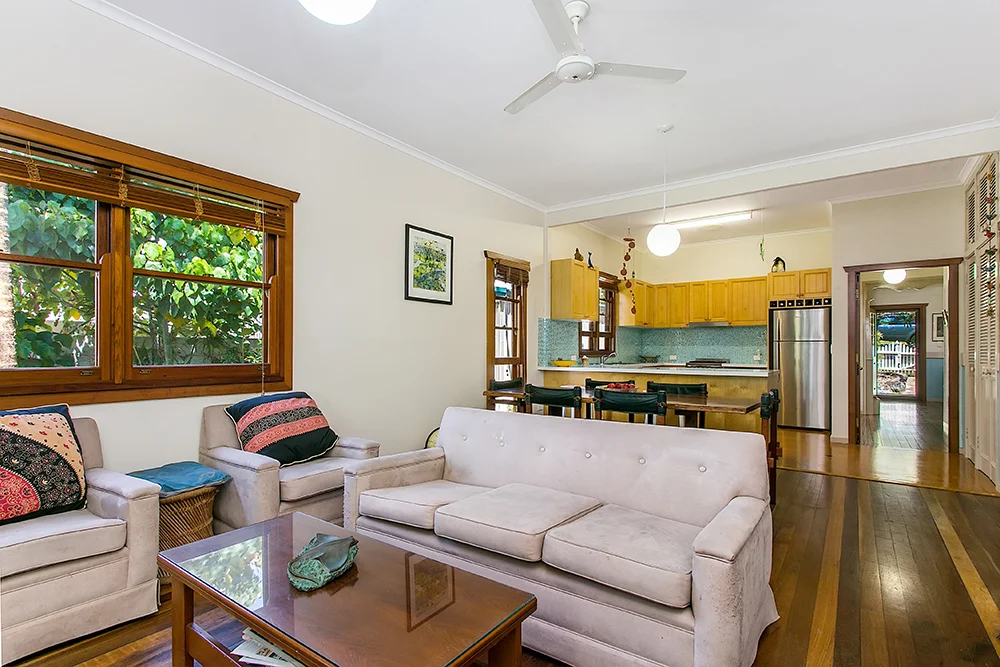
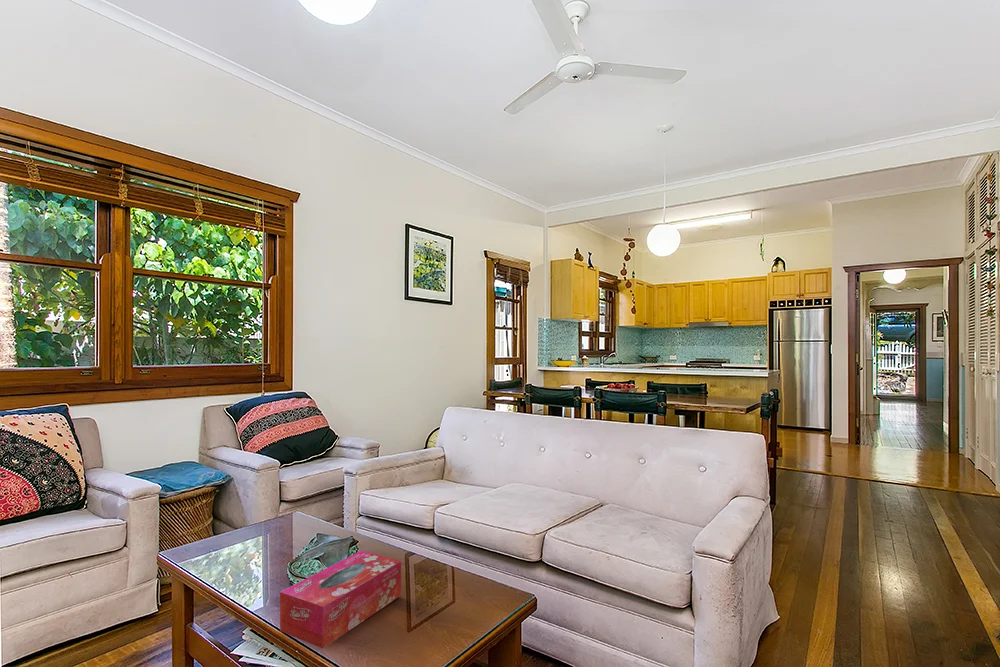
+ tissue box (344, 593)
